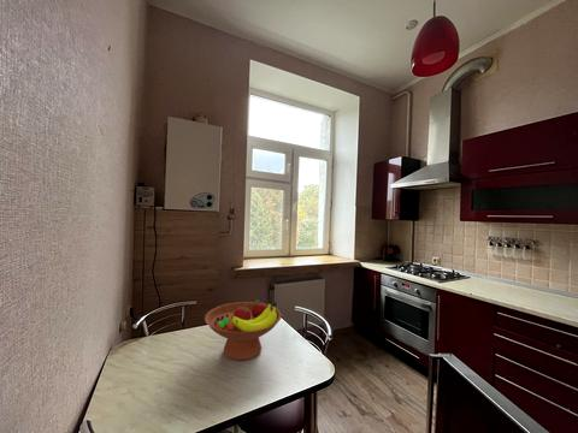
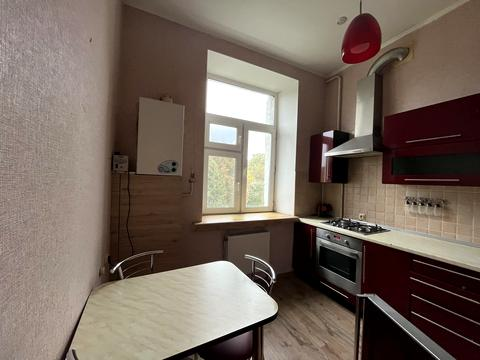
- fruit bowl (243, 325)
